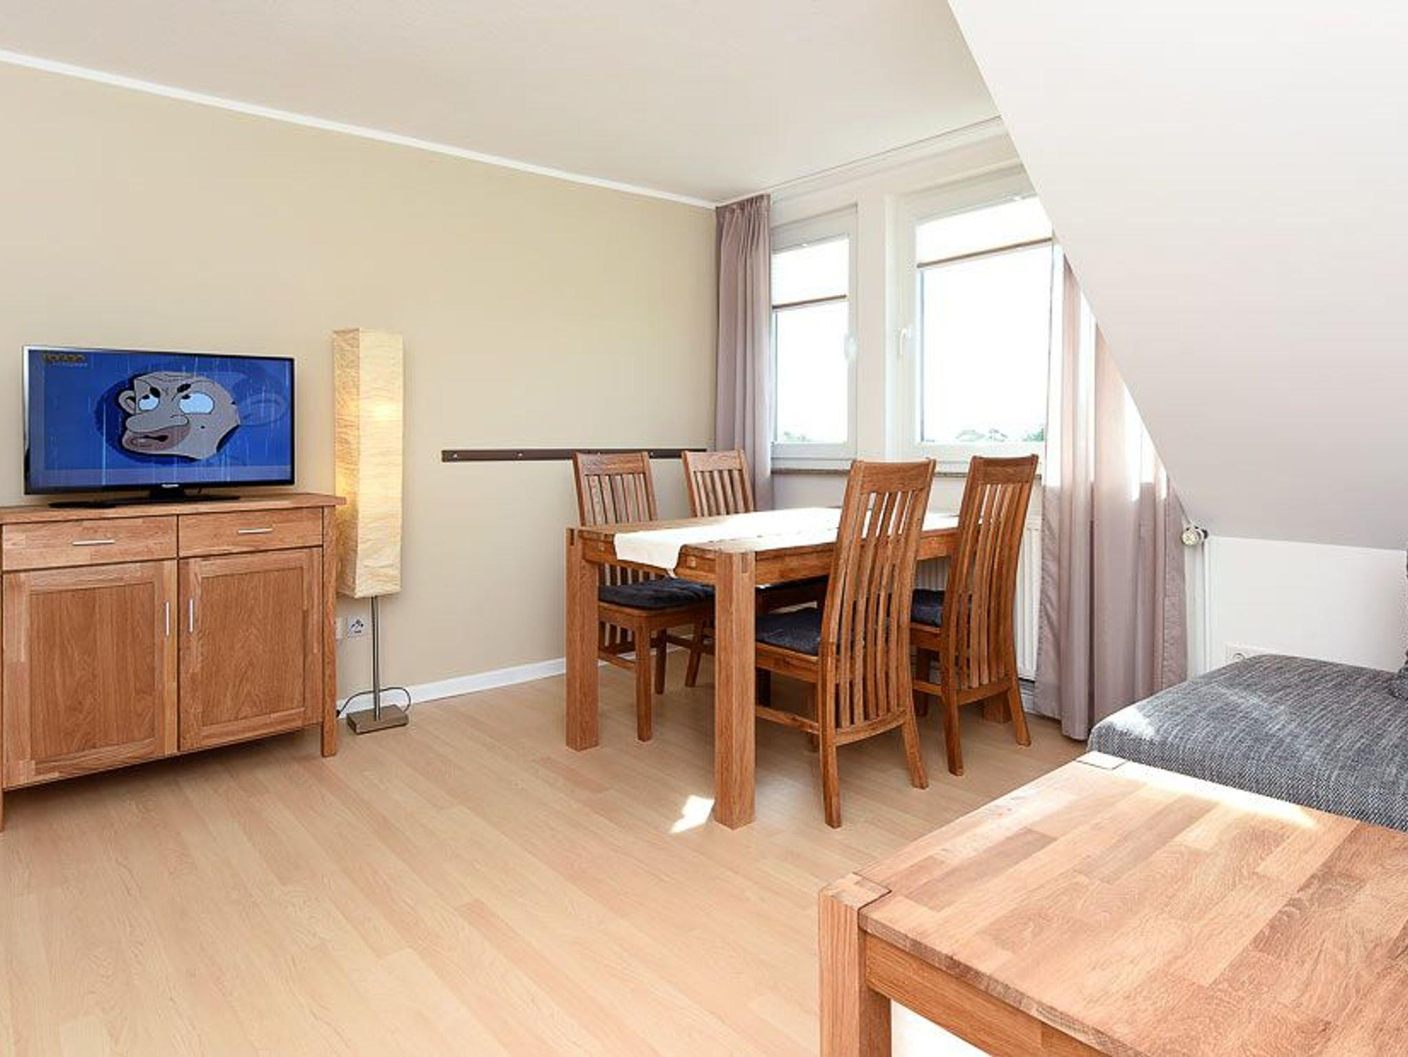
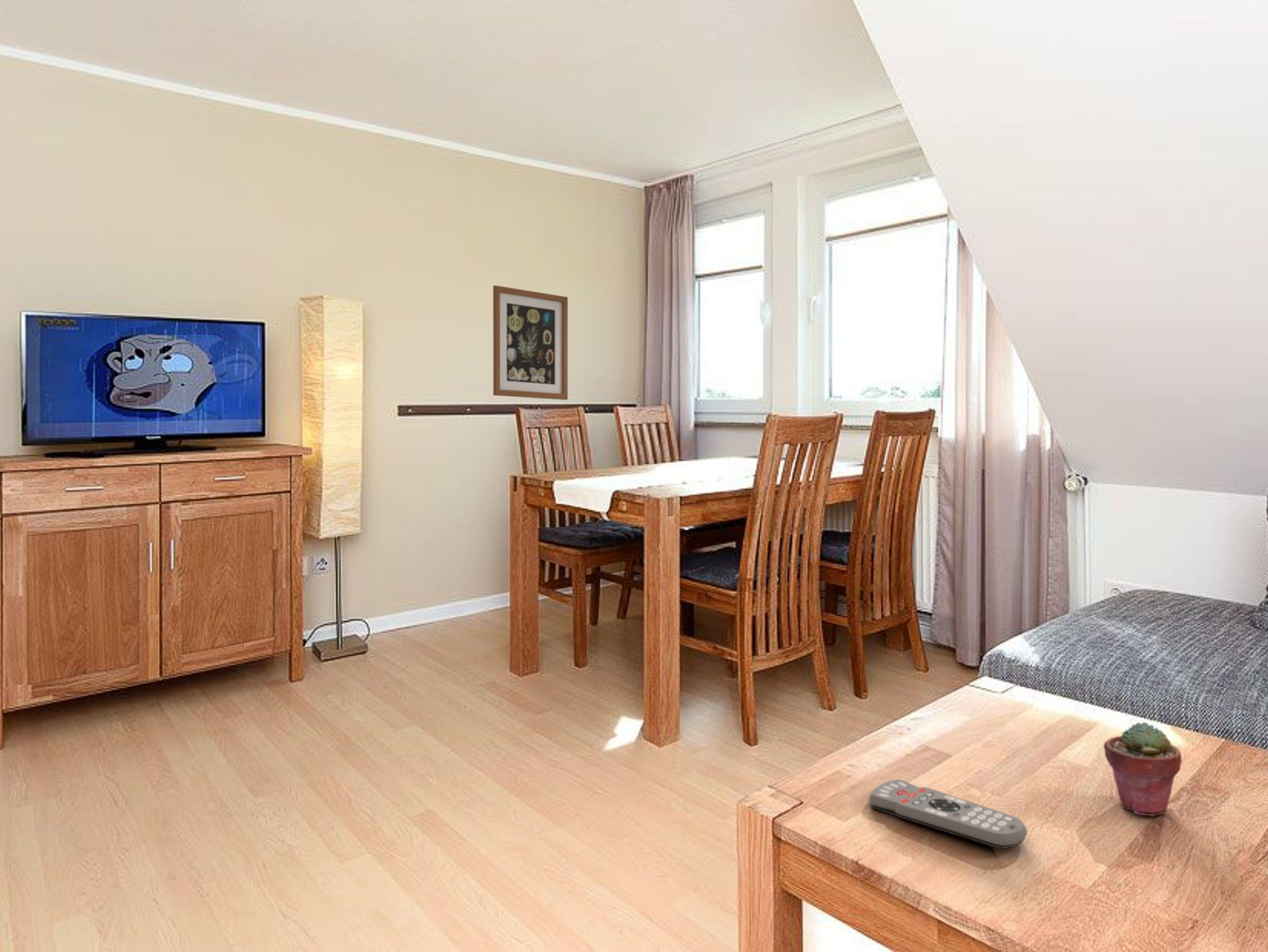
+ potted succulent (1142, 764)
+ wall art (531, 344)
+ remote control (946, 812)
